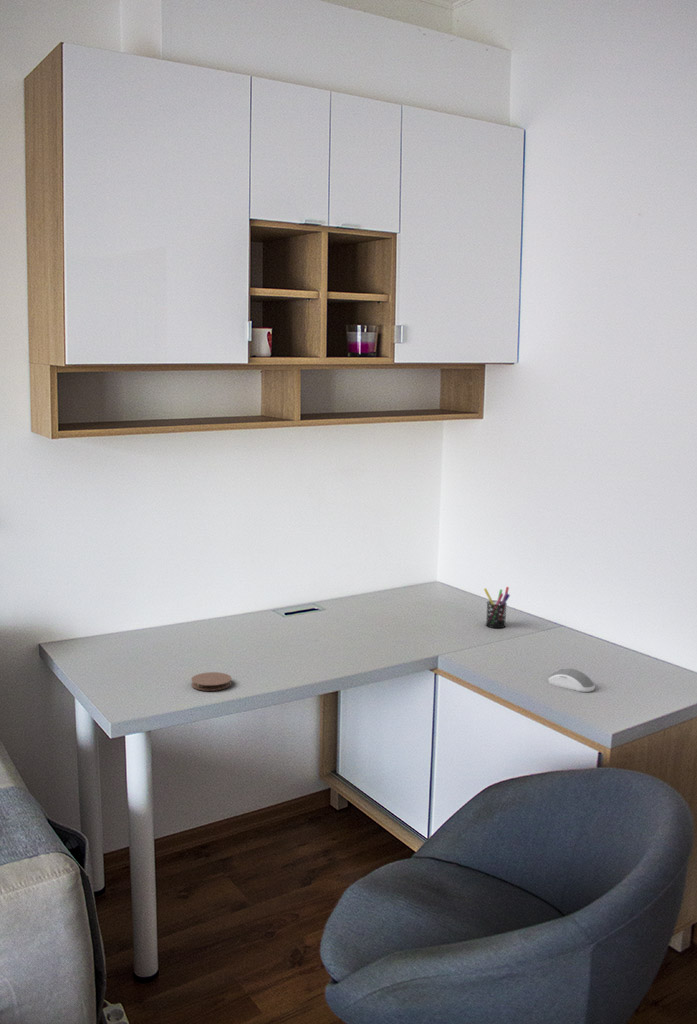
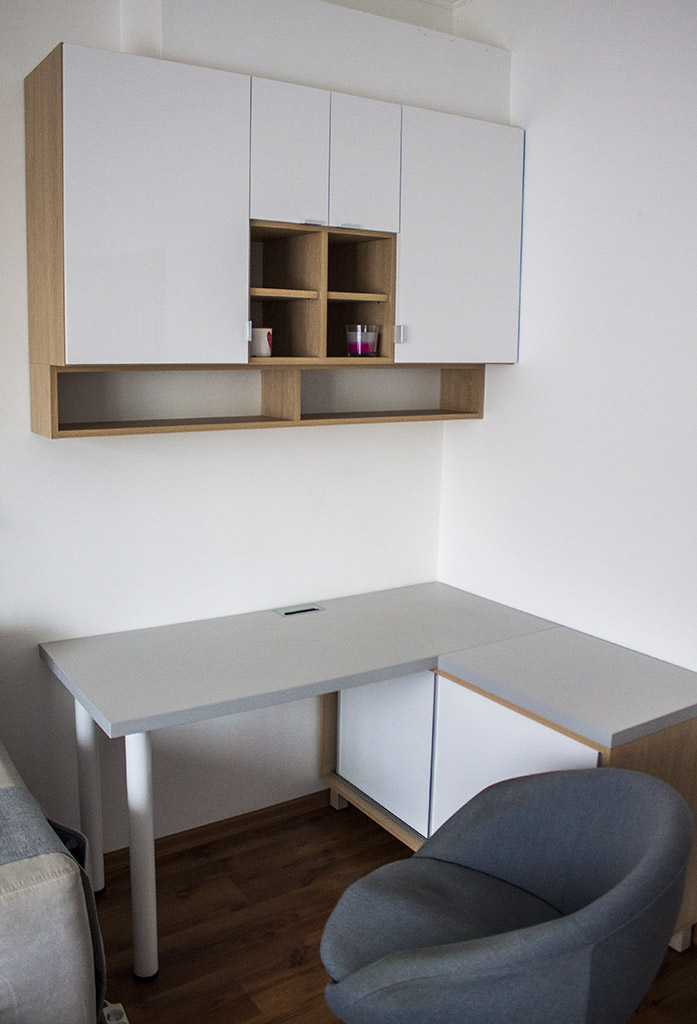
- pen holder (498, 605)
- computer mouse (571, 677)
- coaster (211, 681)
